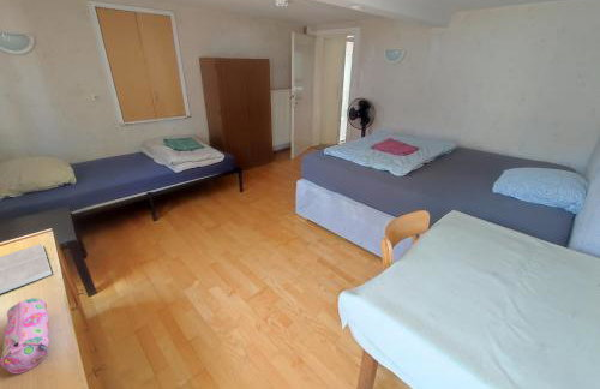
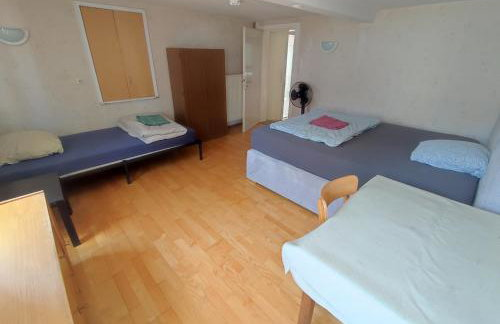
- hardback book (22, 265)
- pencil case (26, 331)
